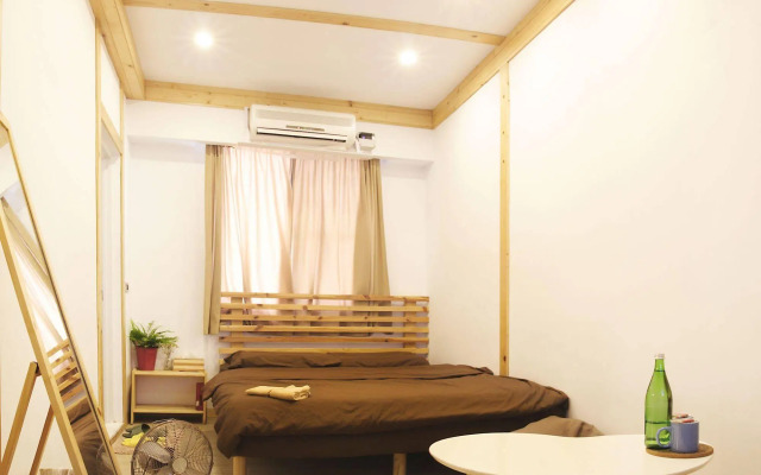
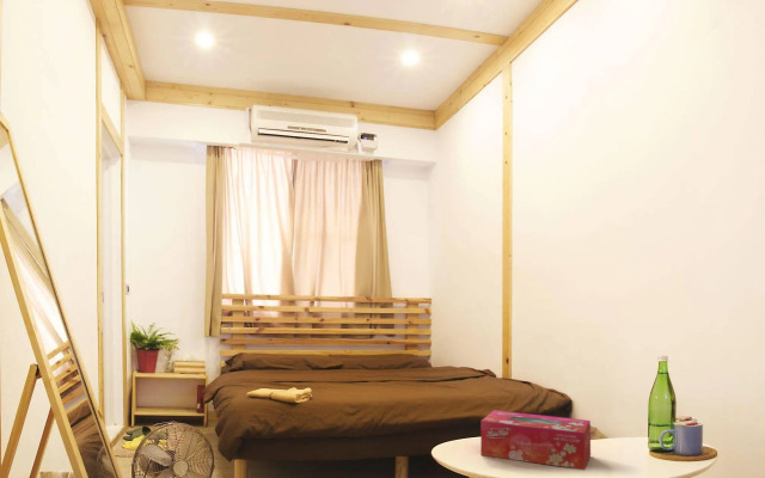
+ tissue box (536, 437)
